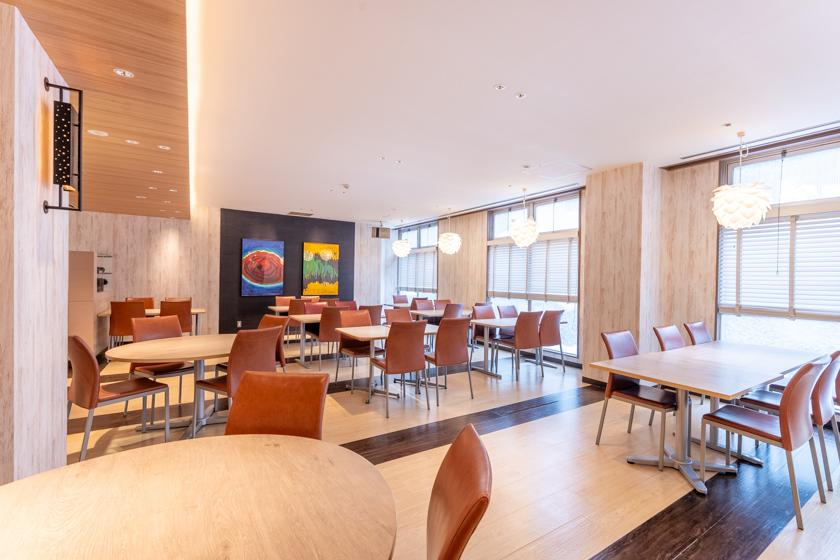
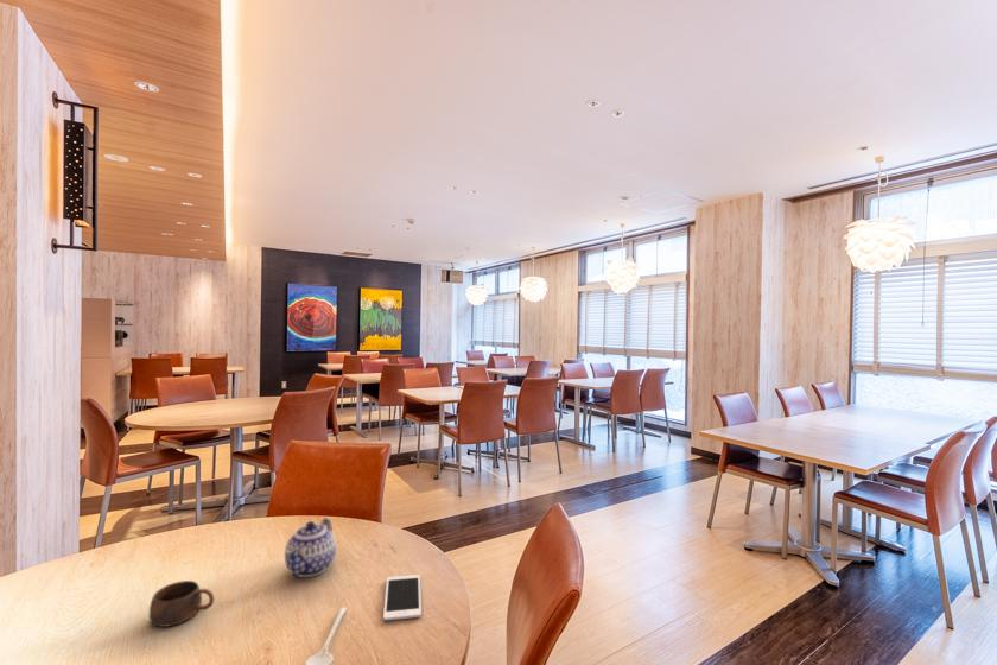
+ teapot (310, 545)
+ cup (182, 603)
+ cell phone (402, 595)
+ stirrer (330, 635)
